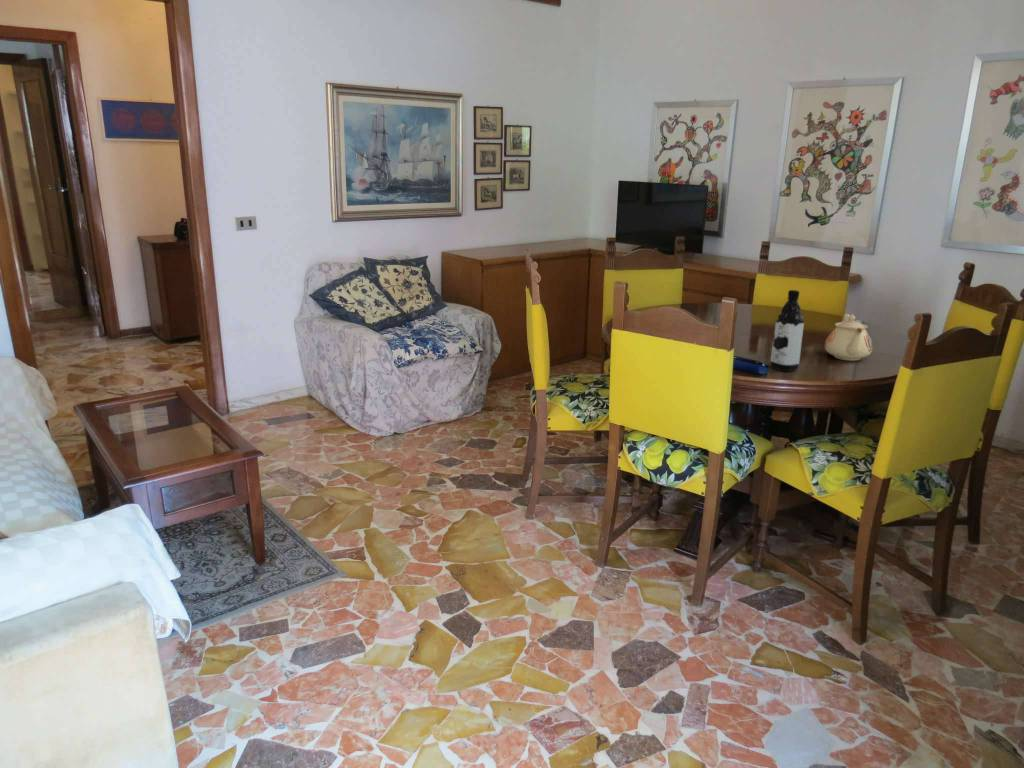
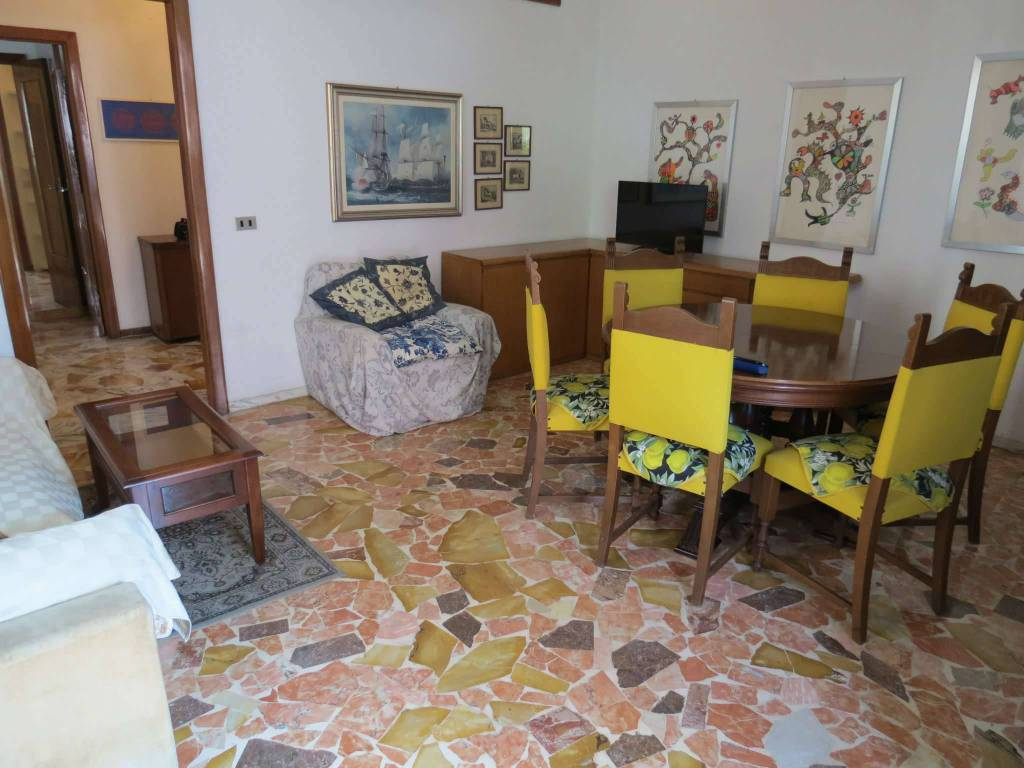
- teapot (850, 336)
- water bottle (788, 330)
